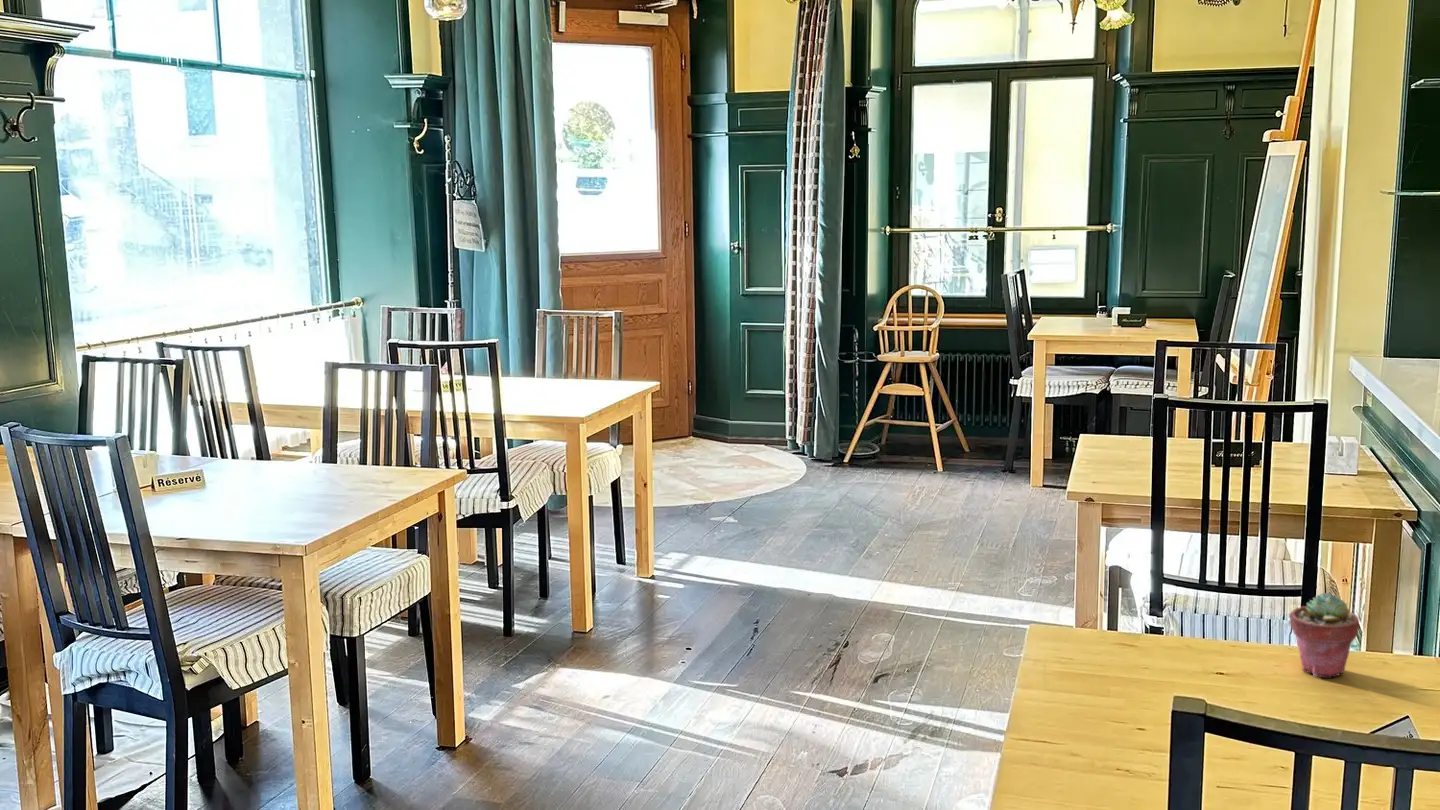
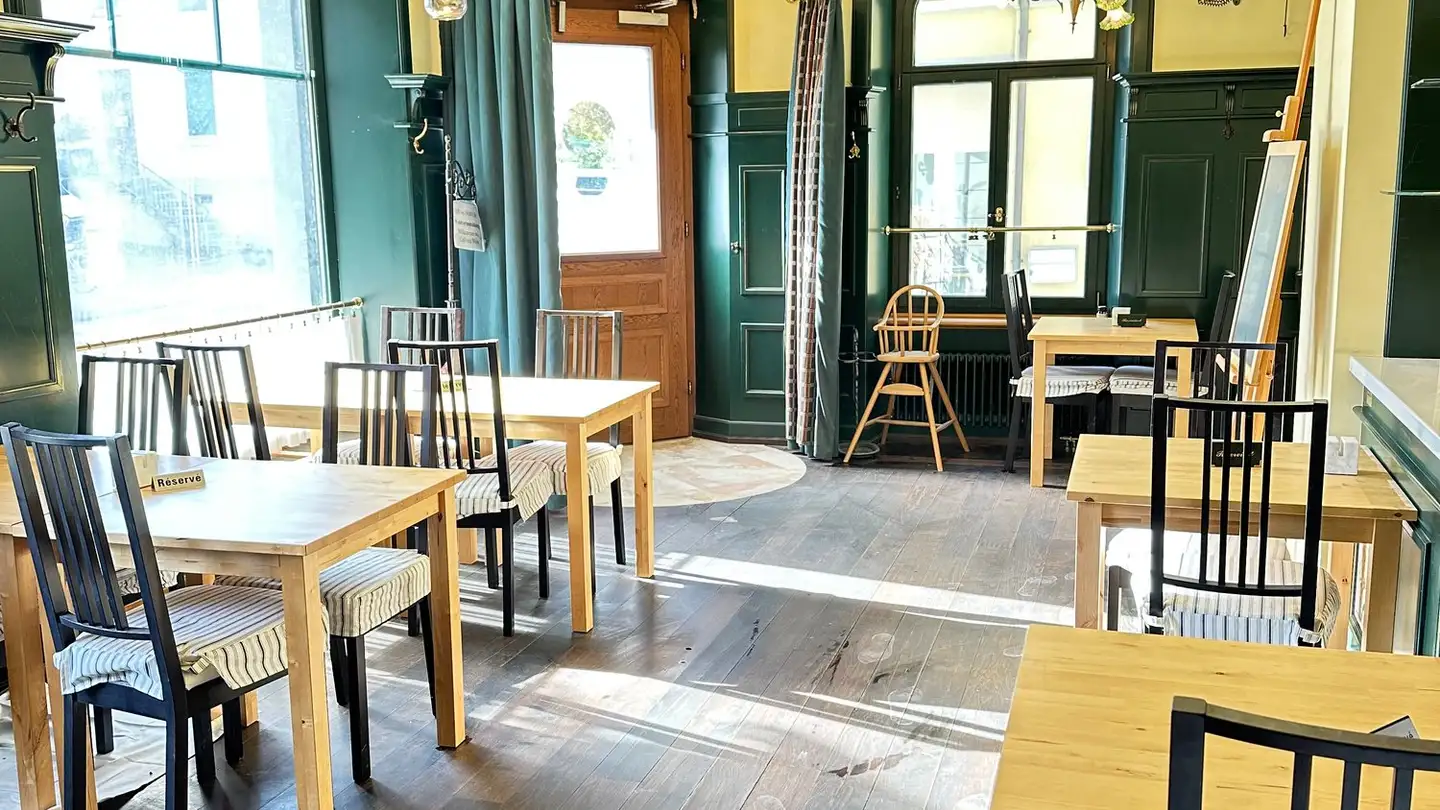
- potted succulent (1323, 631)
